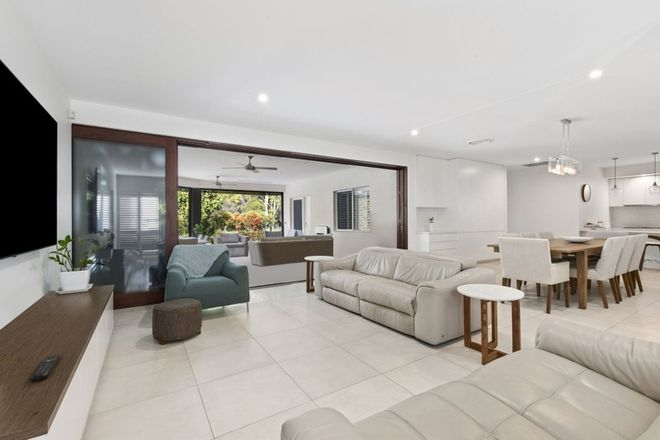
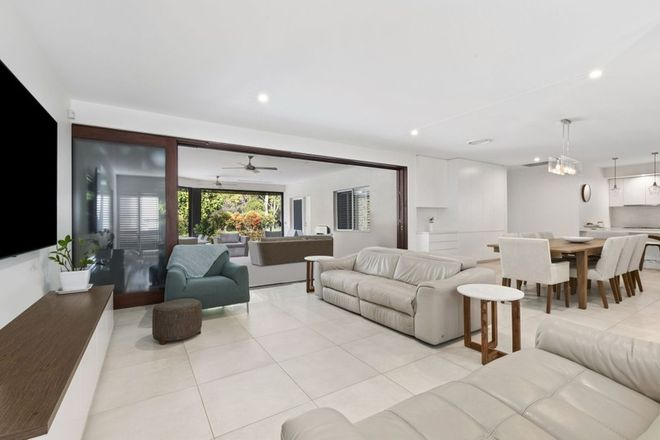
- remote control (46, 367)
